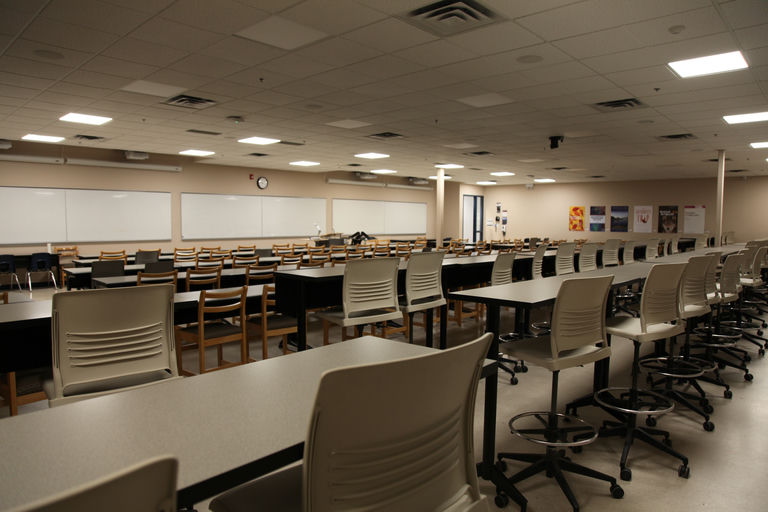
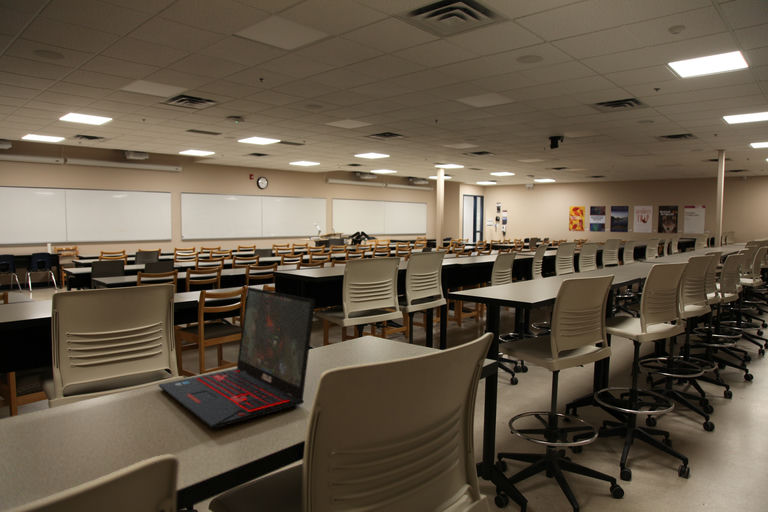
+ laptop (239, 348)
